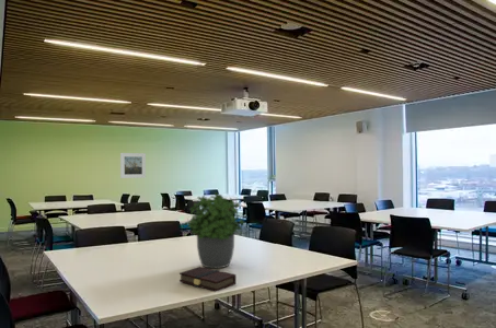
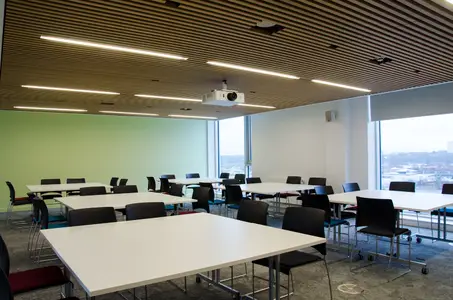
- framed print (132, 165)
- book (207, 278)
- potted plant (215, 229)
